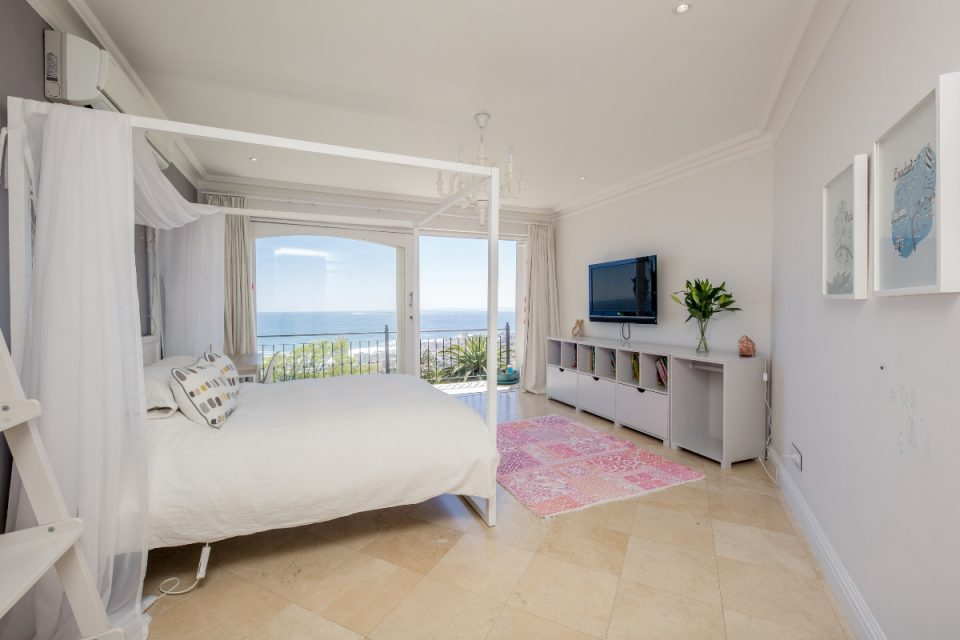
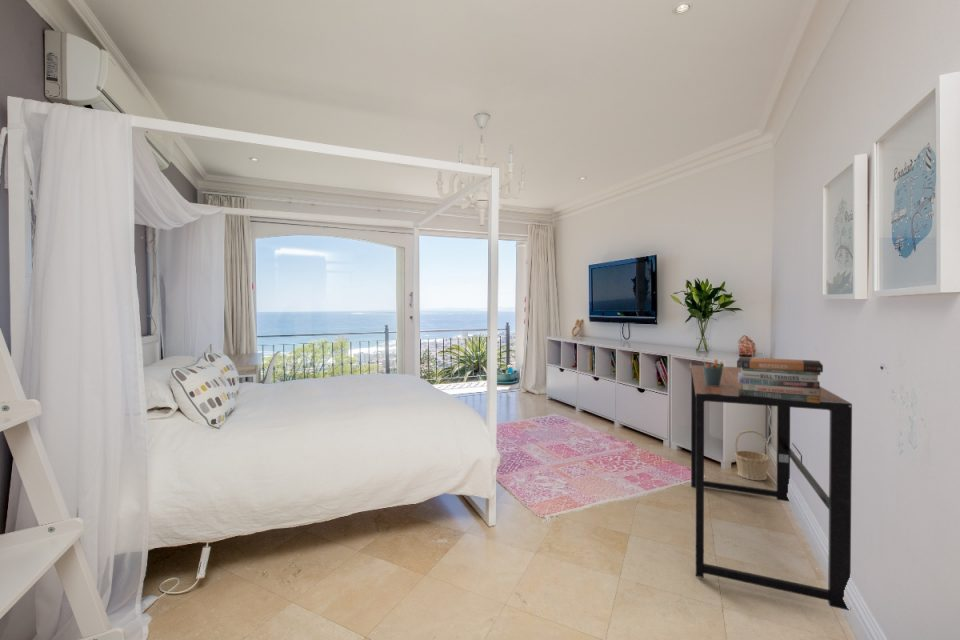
+ desk (777, 456)
+ pen holder (713, 371)
+ book stack (777, 377)
+ basket (752, 452)
